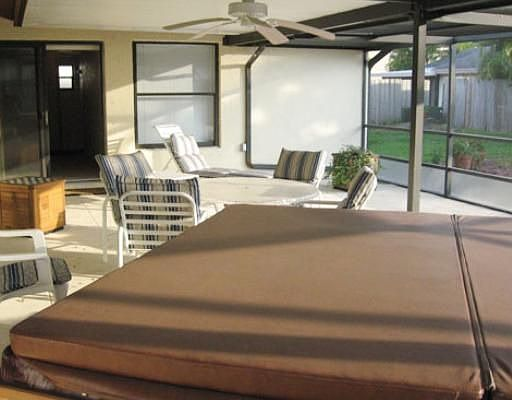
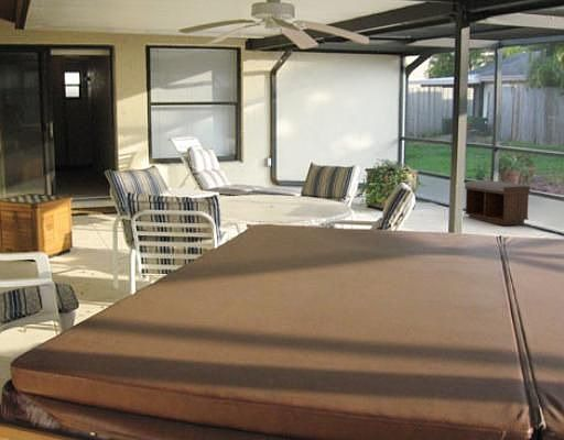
+ bench (495, 201)
